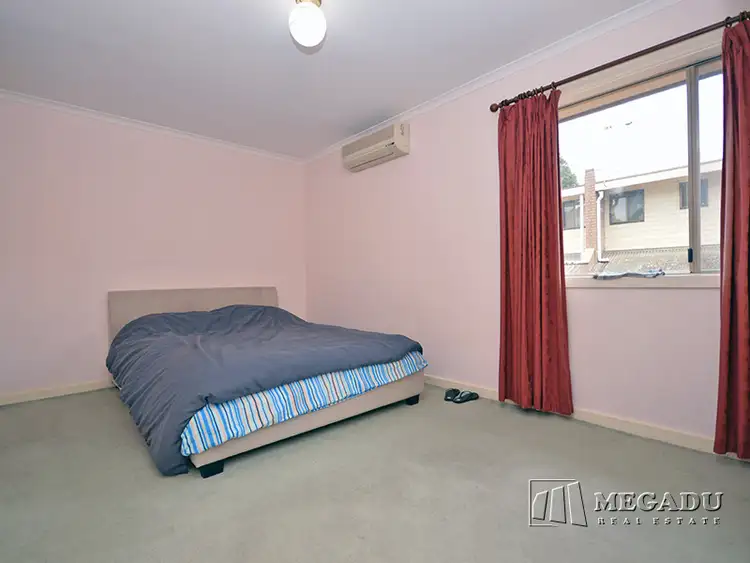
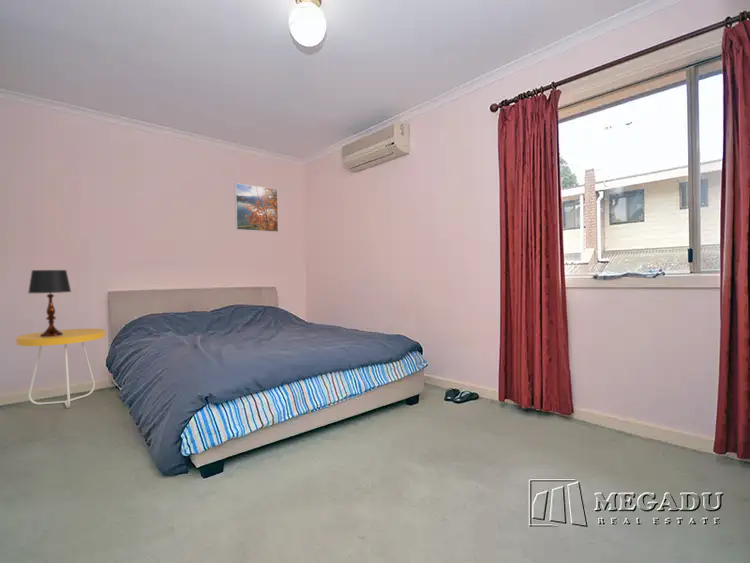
+ side table (66, 368)
+ table lamp (50, 302)
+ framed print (257, 208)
